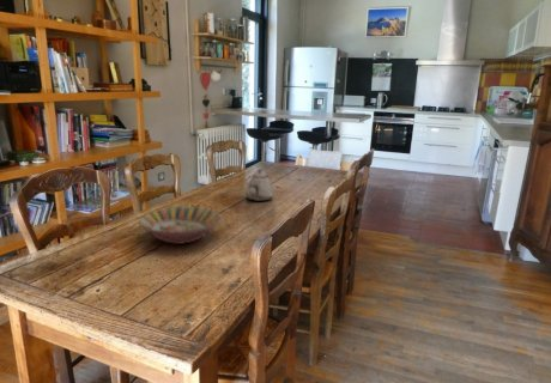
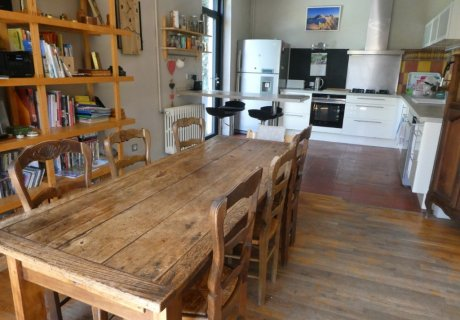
- teapot (258, 184)
- serving bowl (181, 227)
